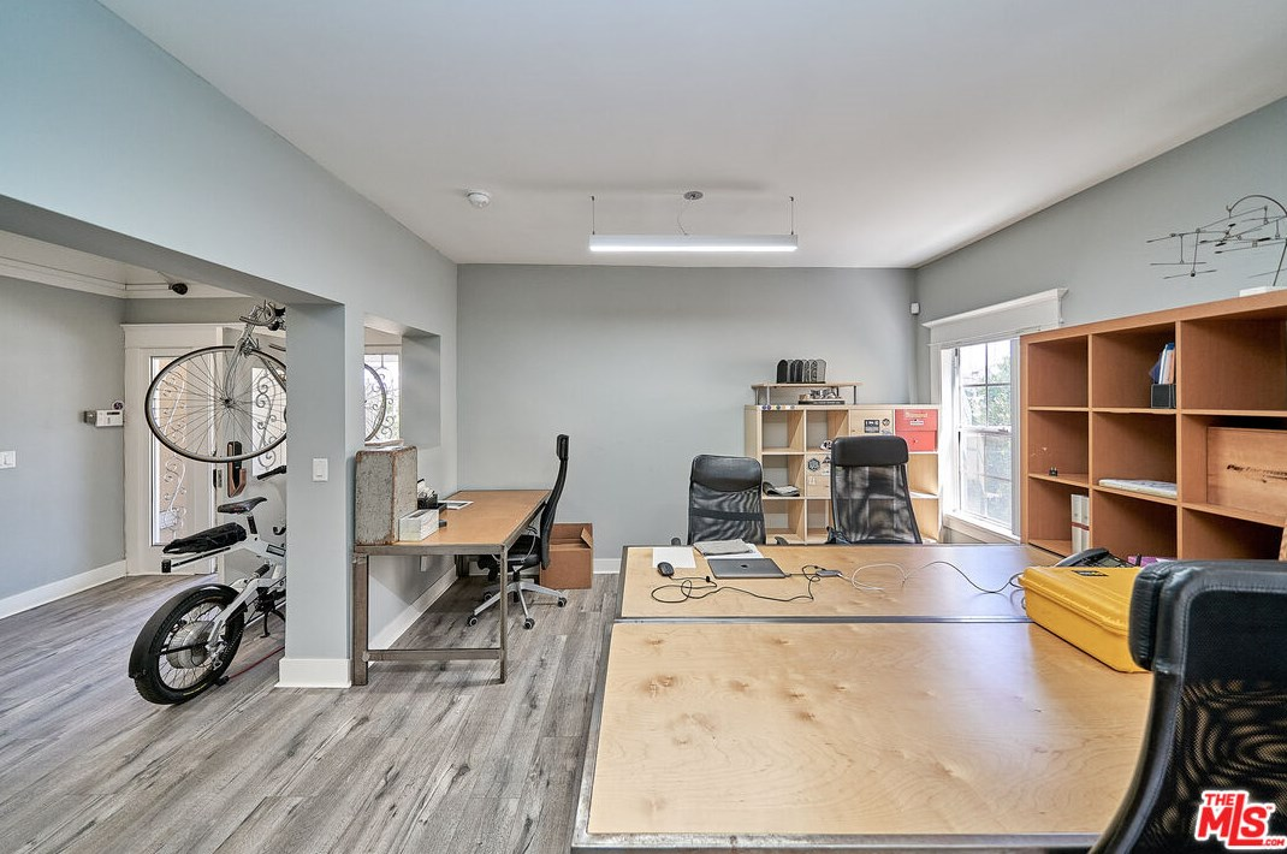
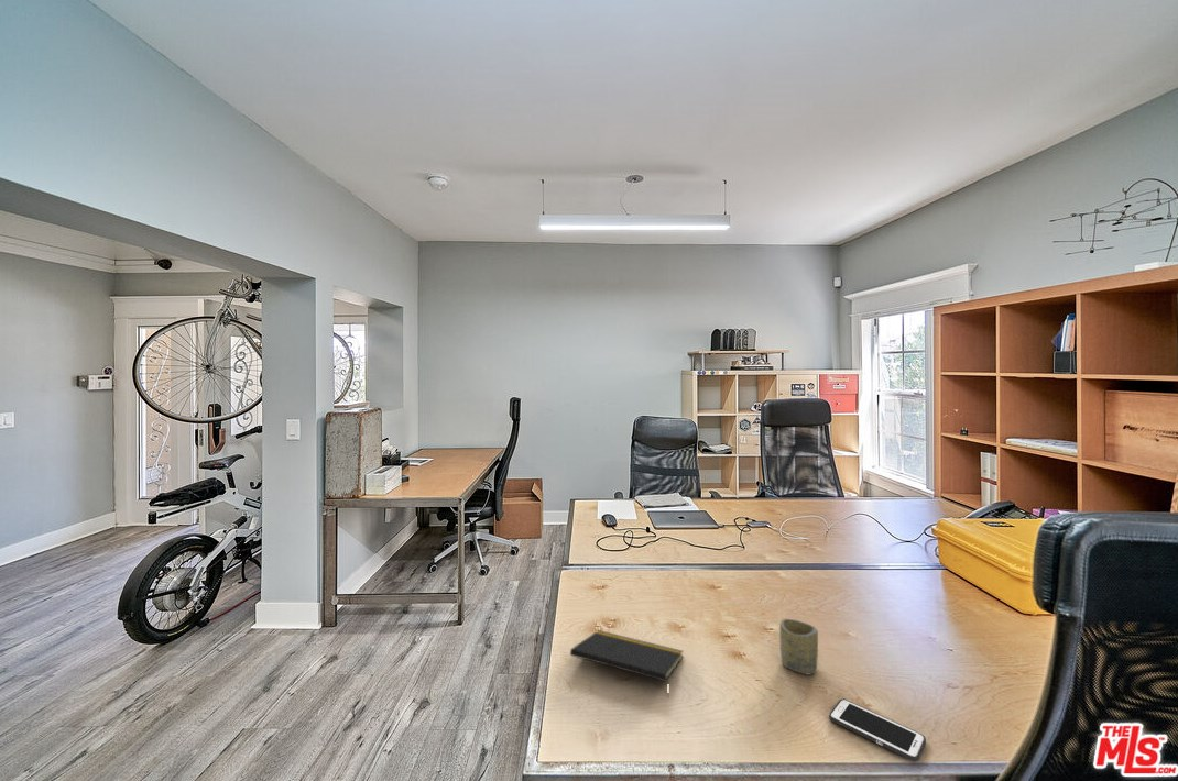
+ cup (798, 646)
+ notepad (628, 652)
+ cell phone (875, 727)
